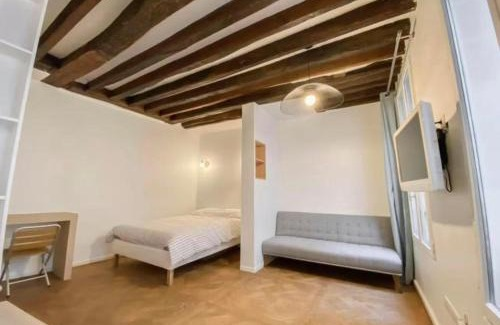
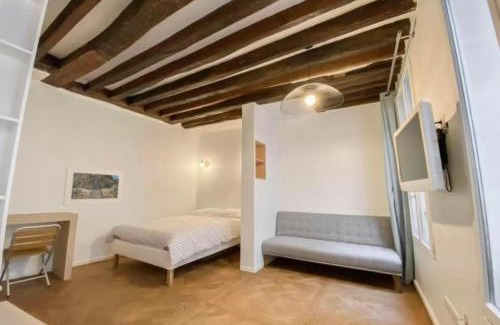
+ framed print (96, 186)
